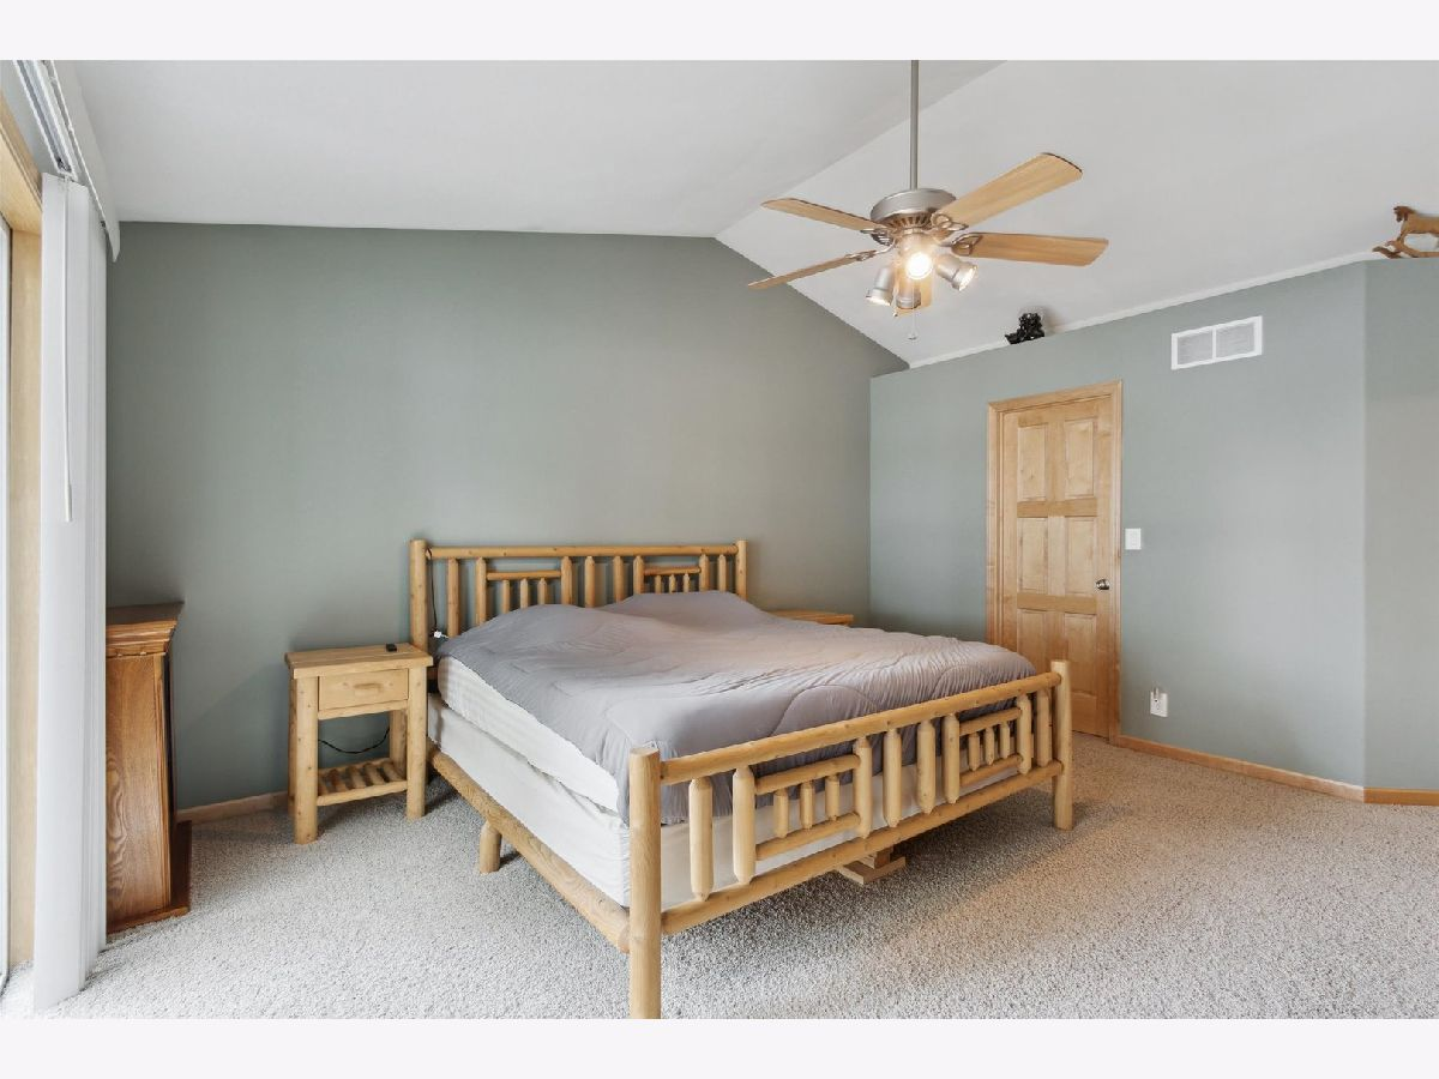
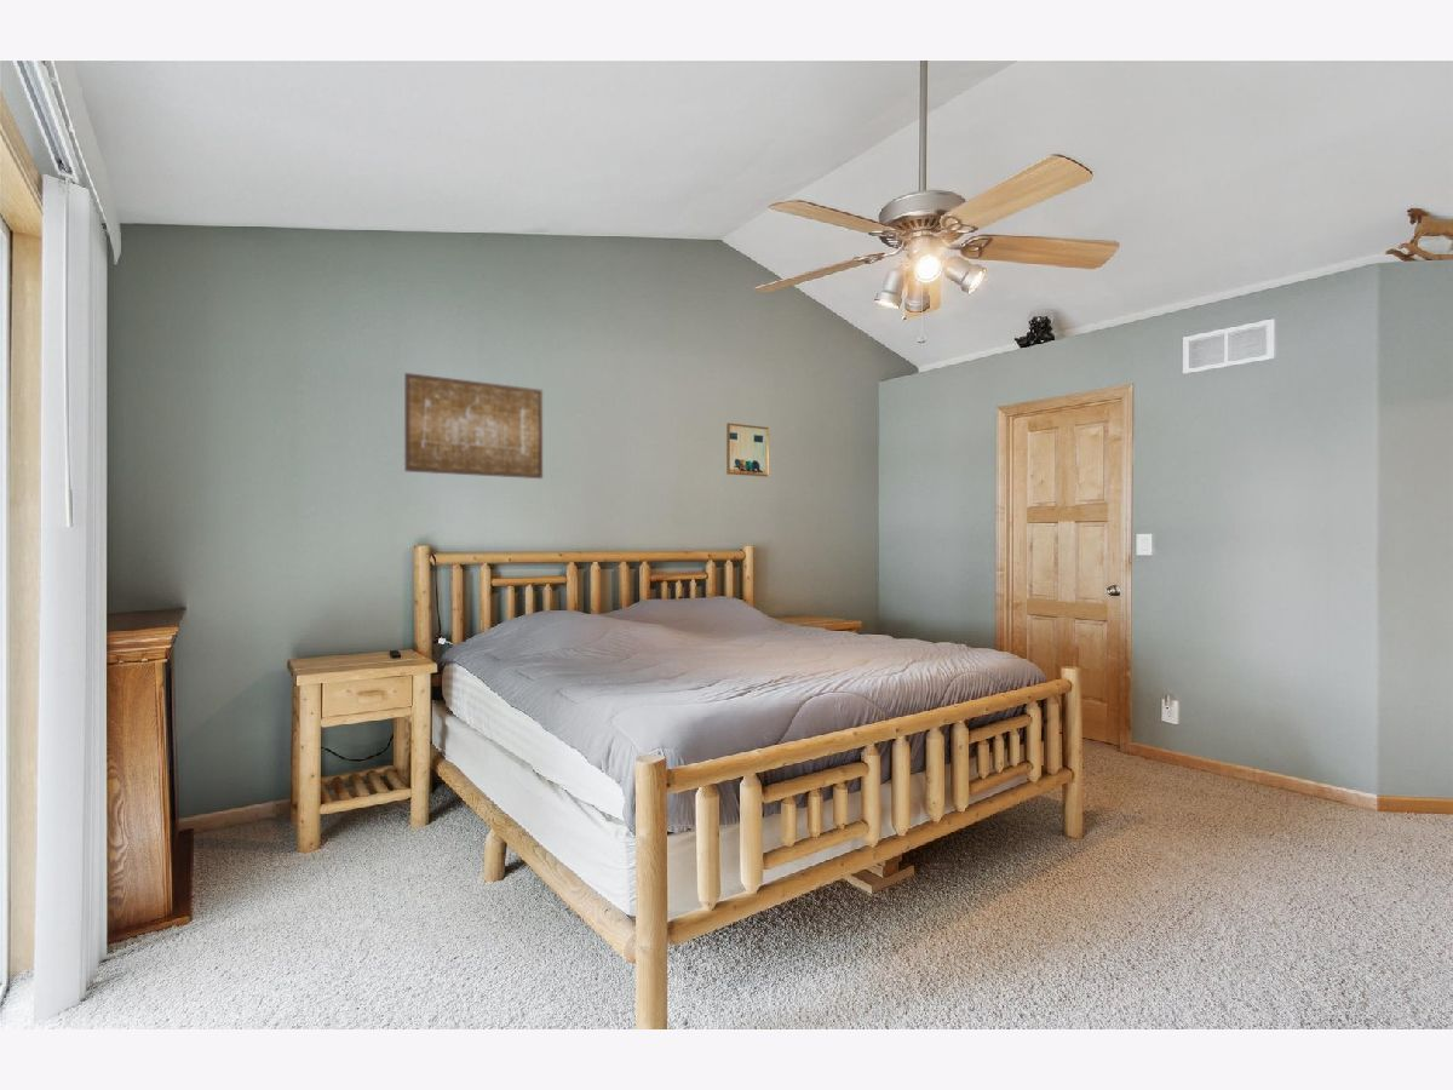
+ wall art (477, 428)
+ wall art (747, 451)
